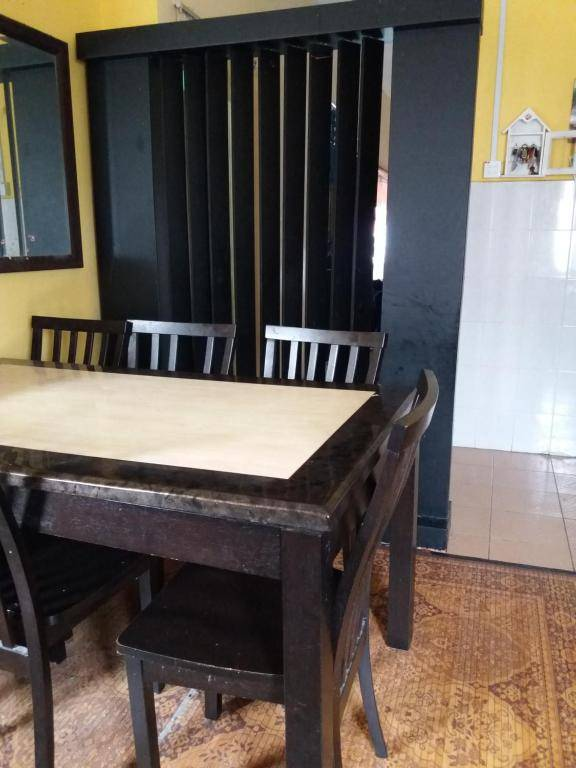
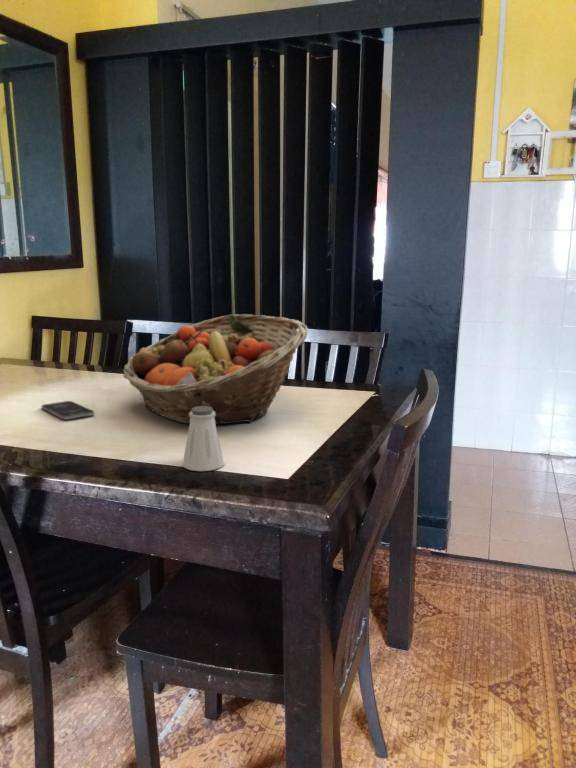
+ smartphone (67, 409)
+ saltshaker (202, 436)
+ fruit basket (214, 363)
